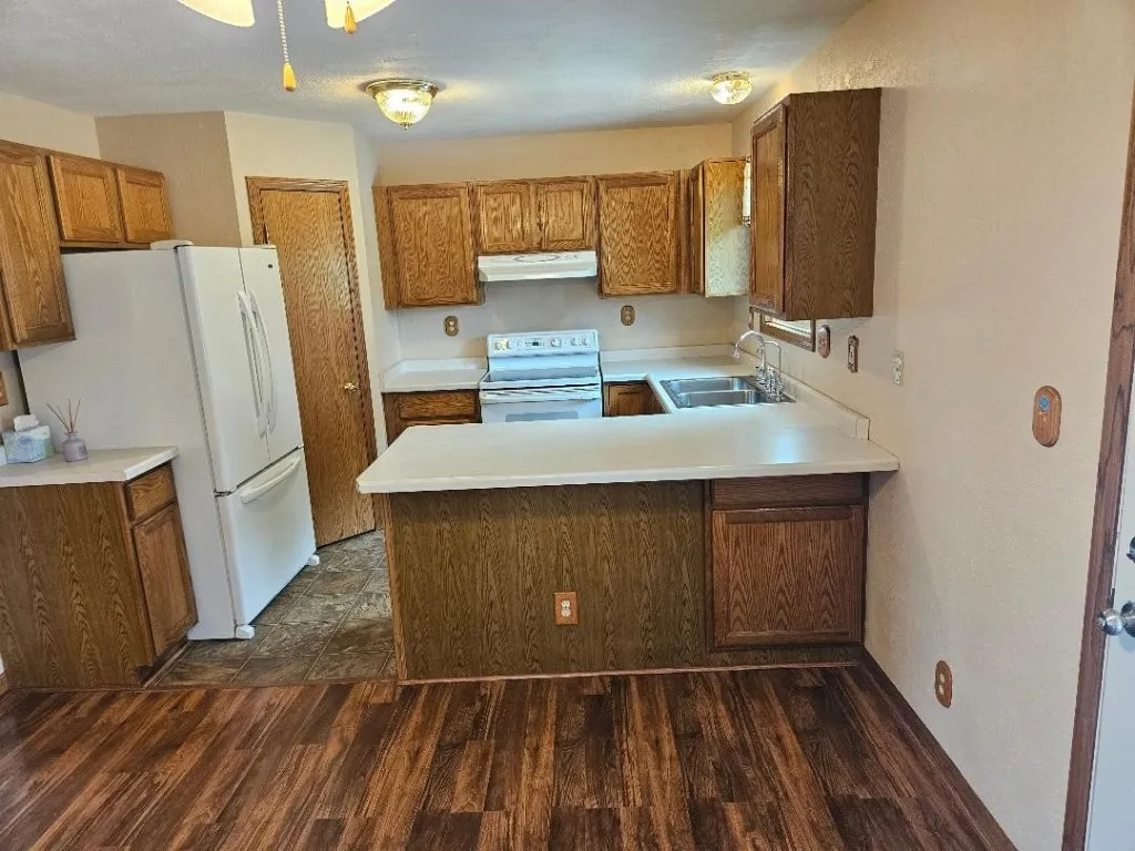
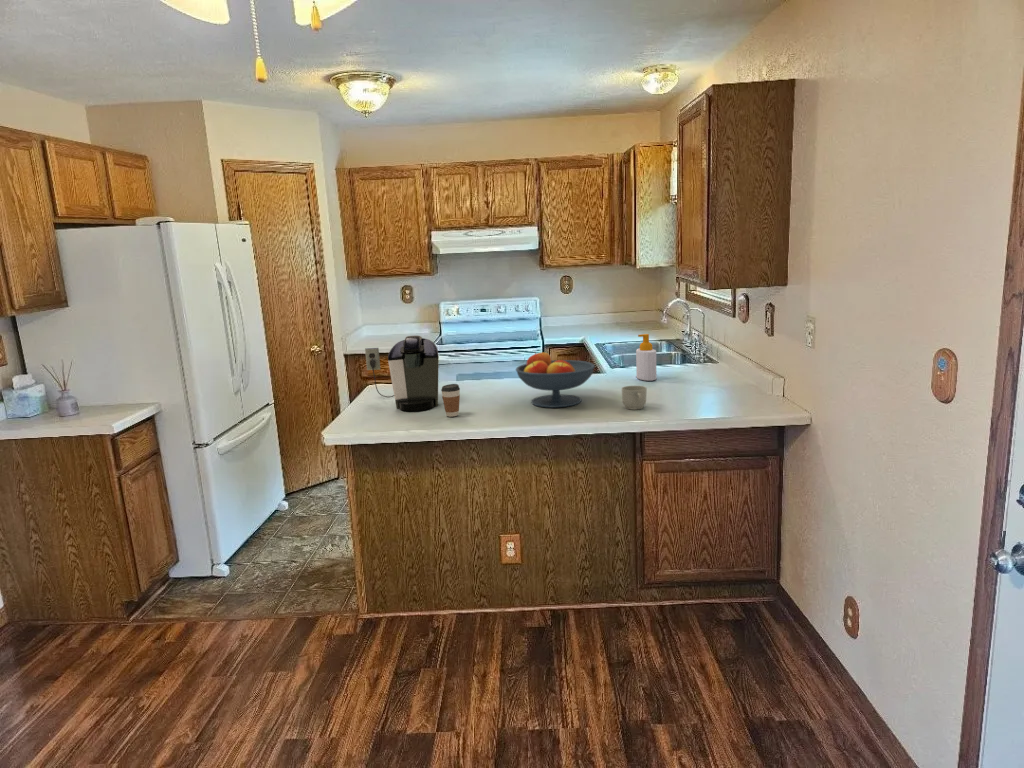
+ coffee cup (451, 400)
+ fruit bowl (555, 378)
+ soap bottle (646, 356)
+ mug (635, 398)
+ coffee maker (401, 371)
